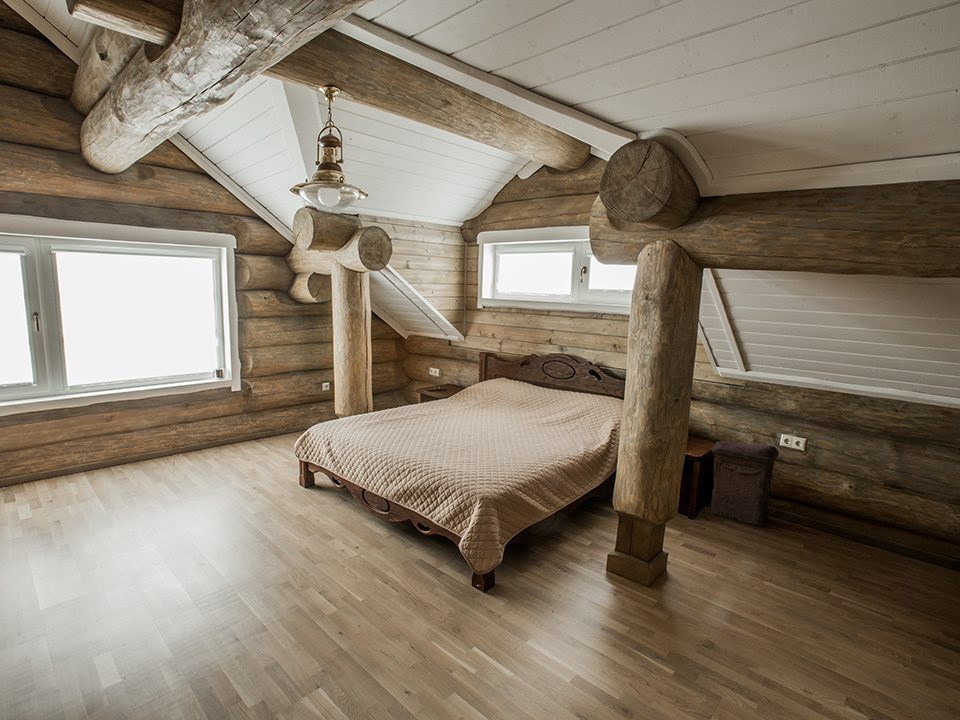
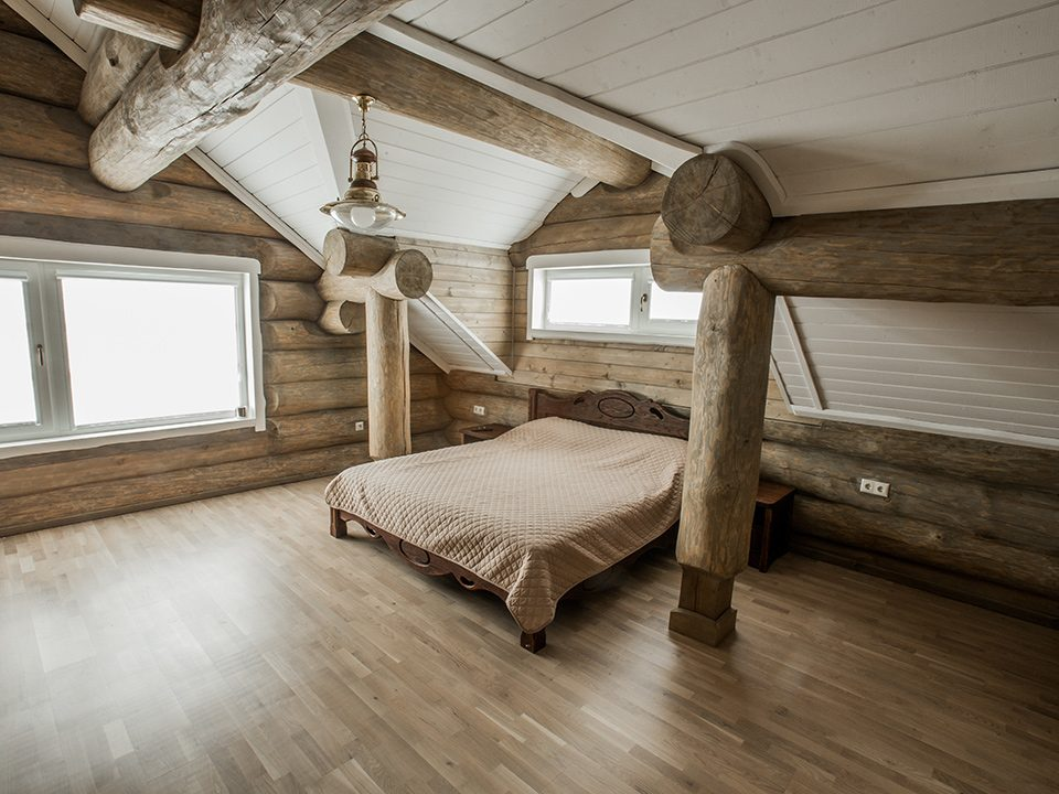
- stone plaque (741, 477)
